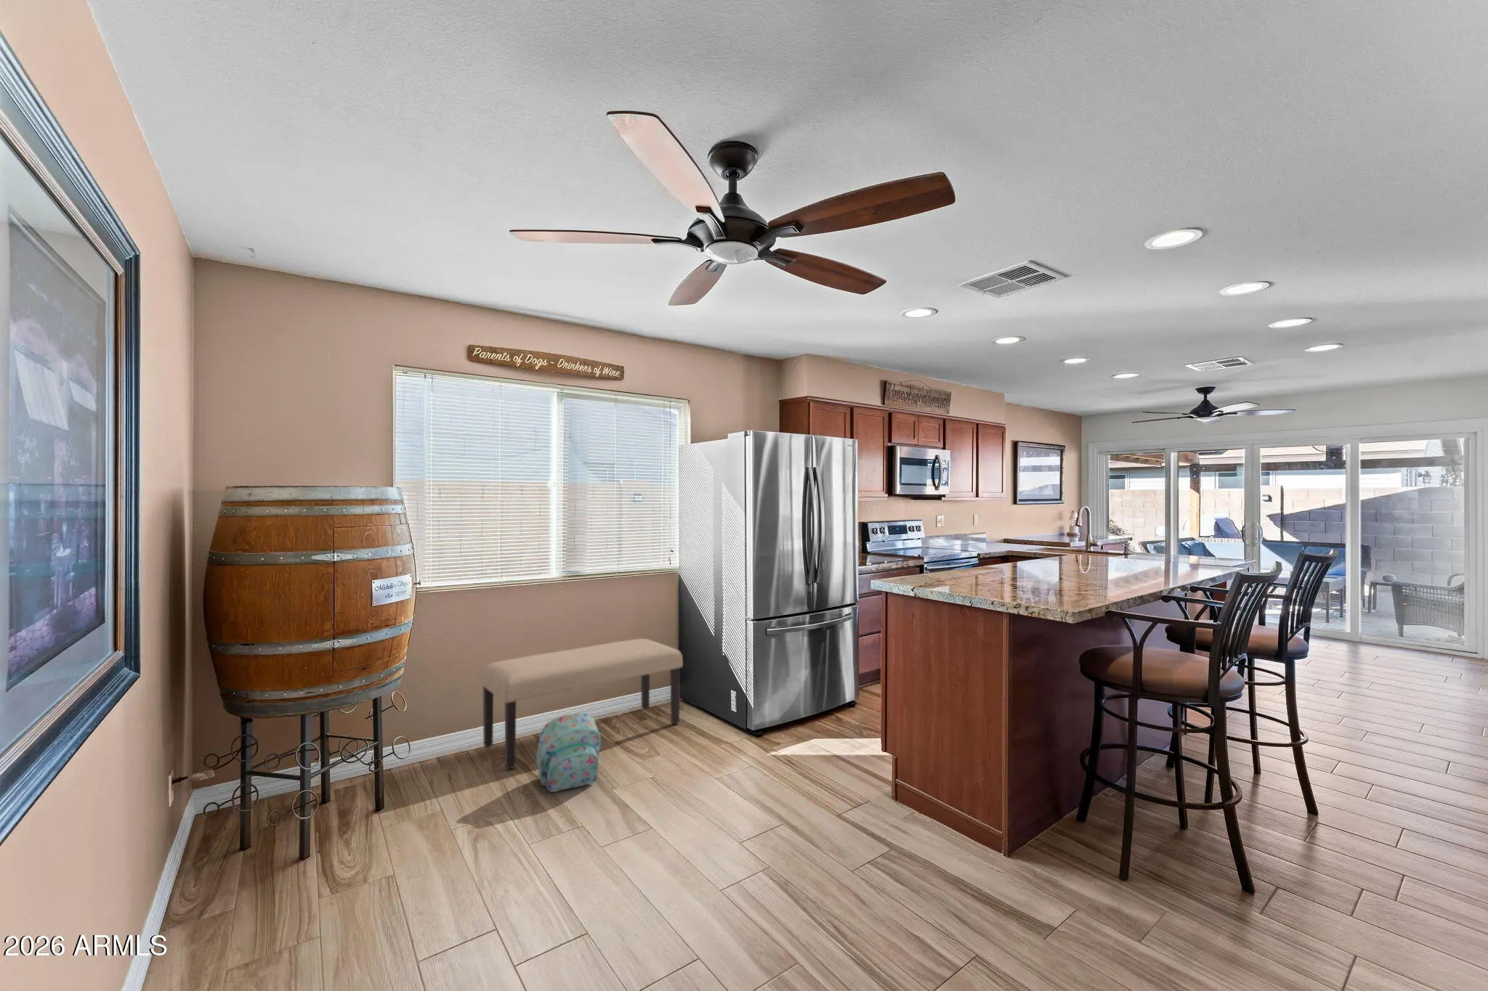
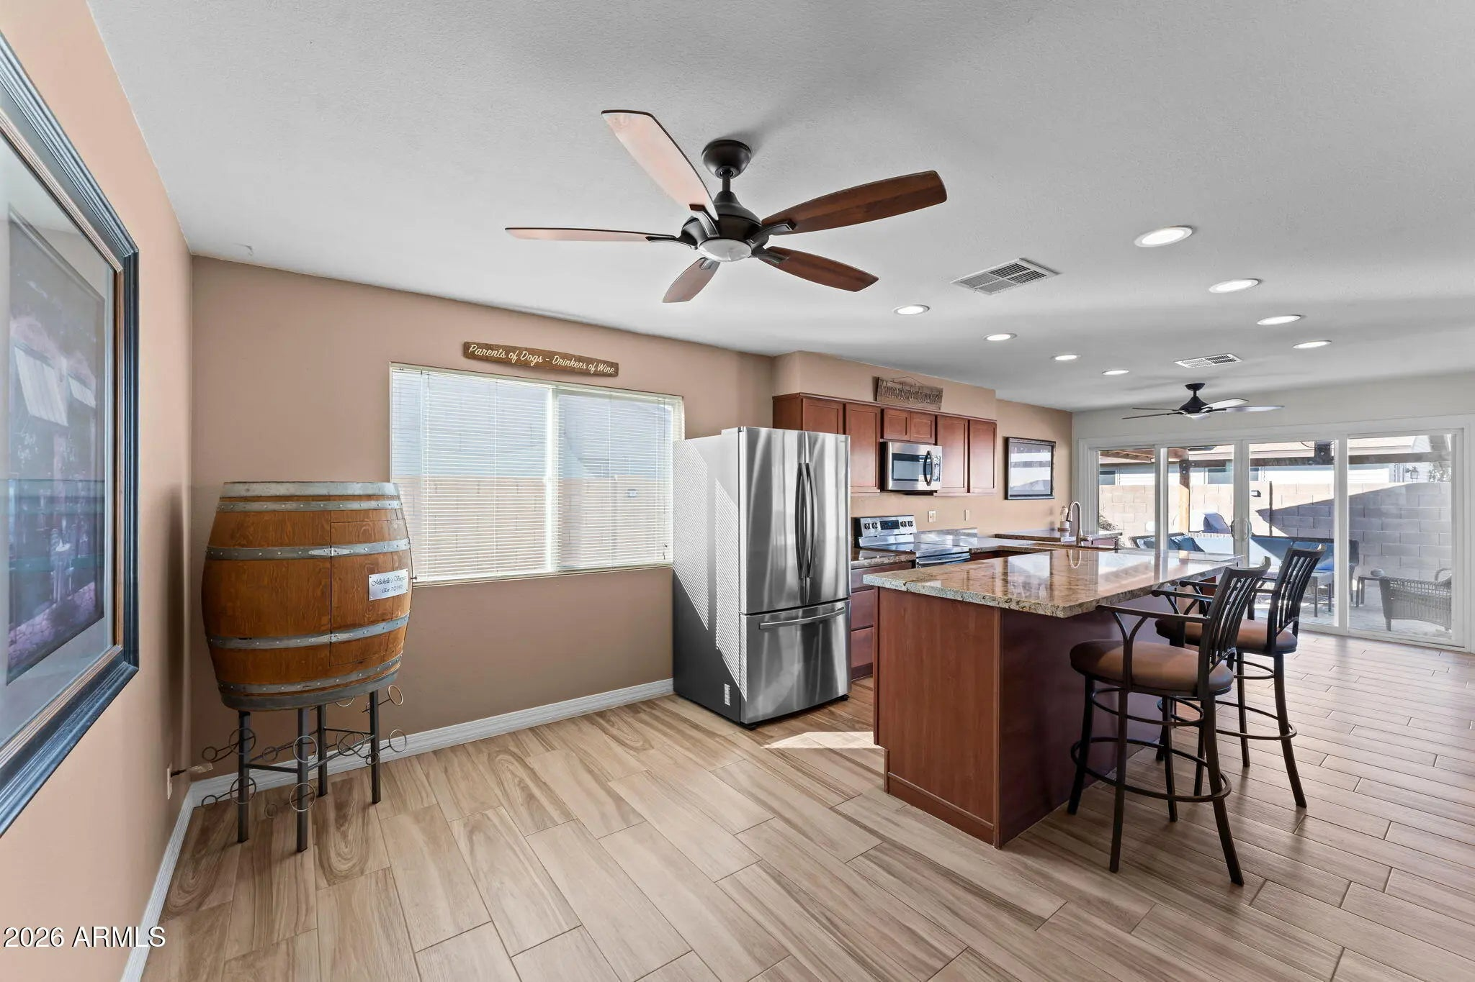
- backpack (569, 748)
- bench (583, 687)
